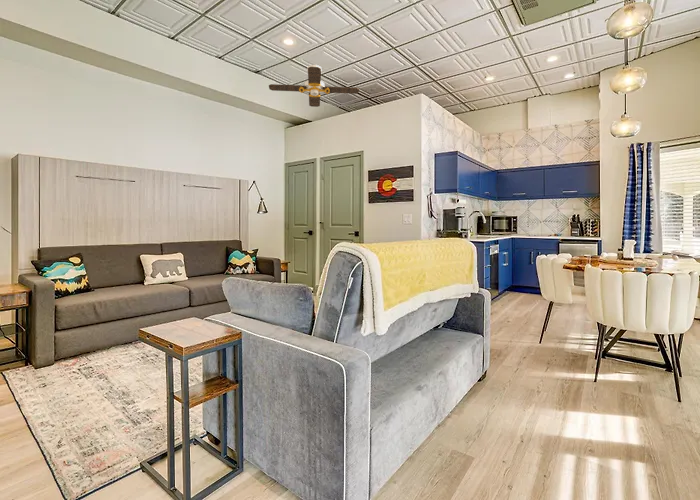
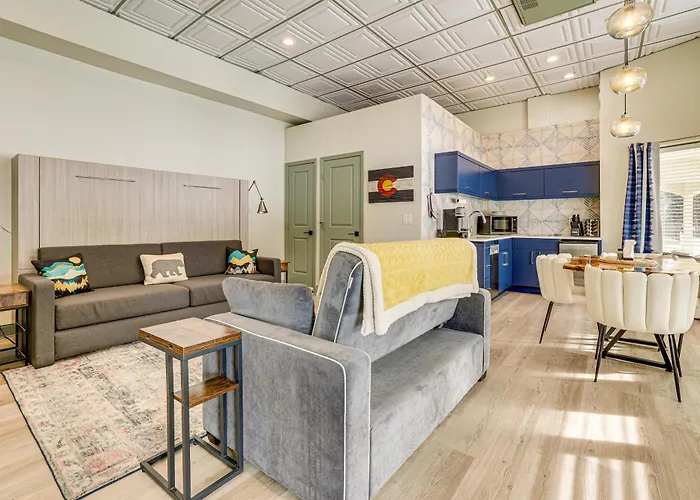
- ceiling fan (314, 81)
